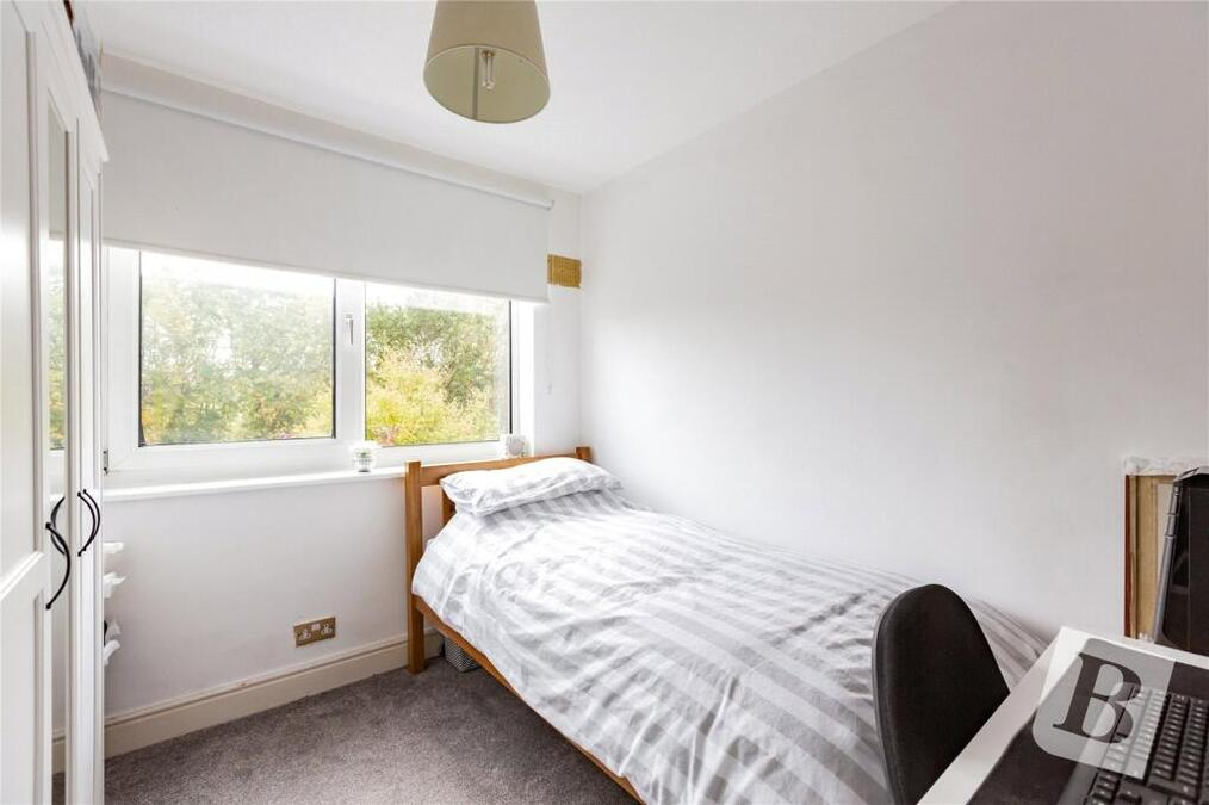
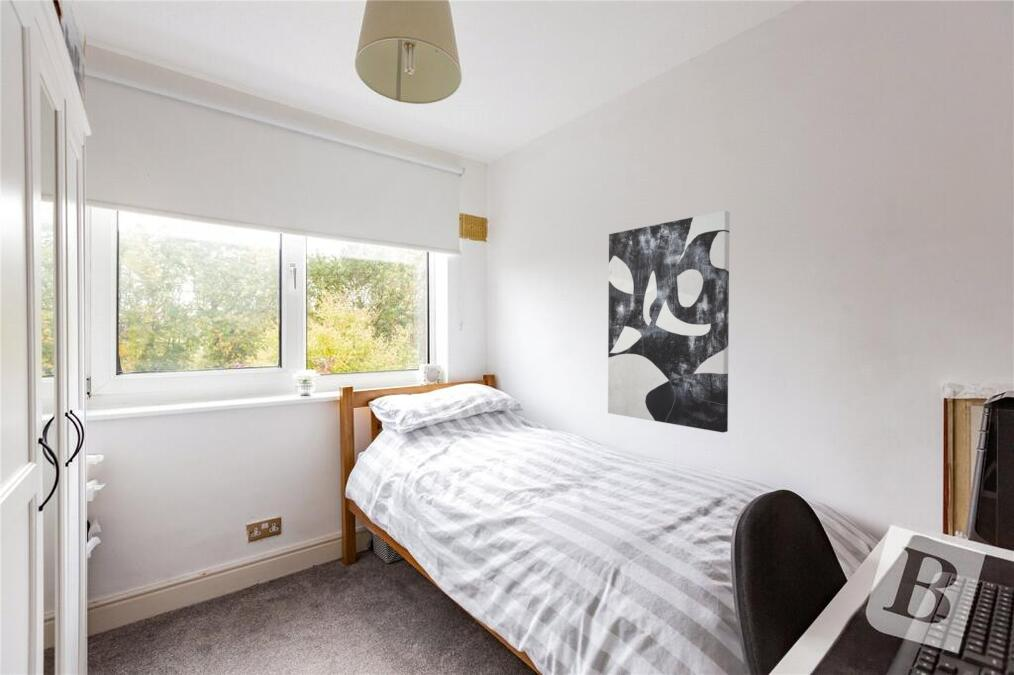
+ wall art (662, 322)
